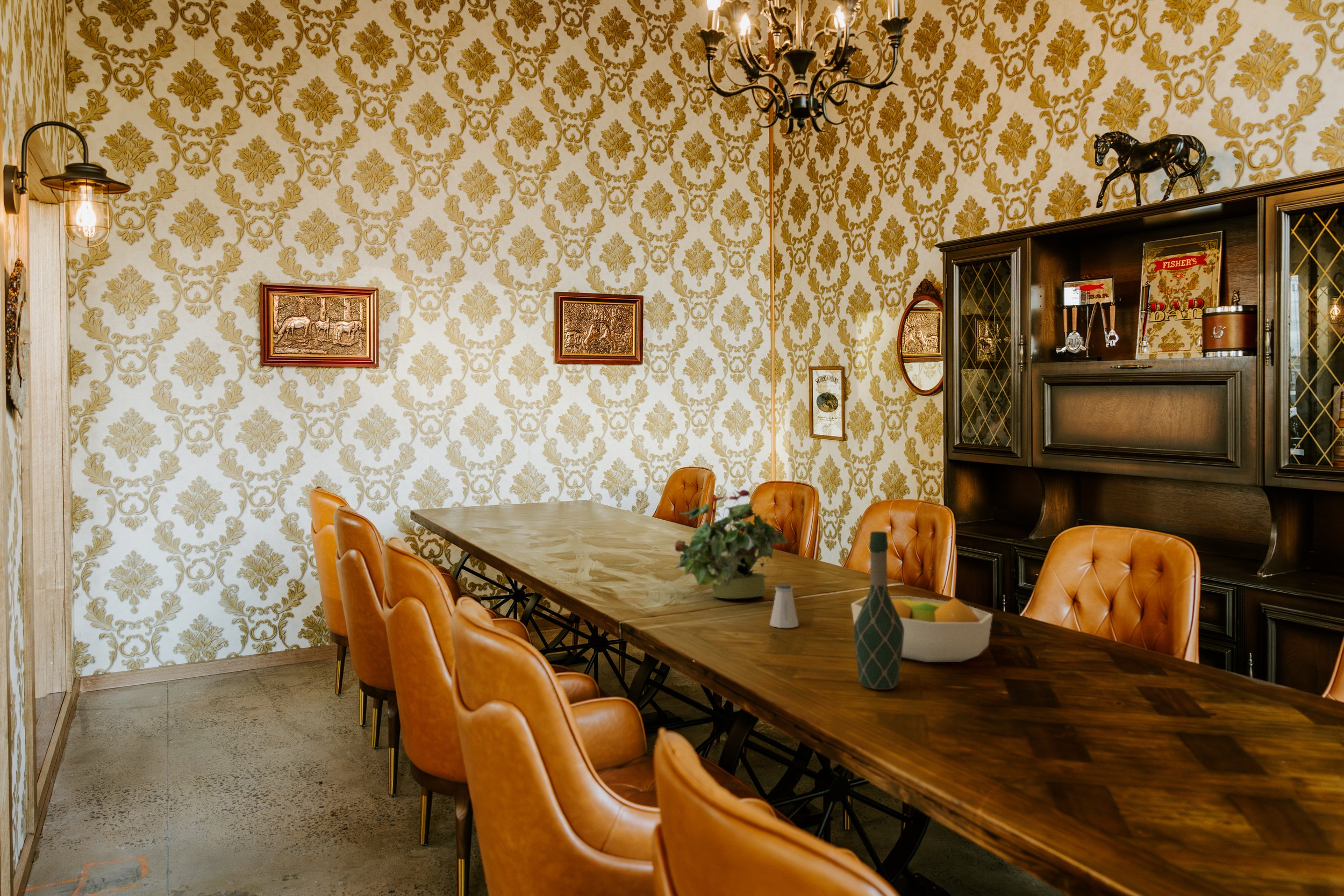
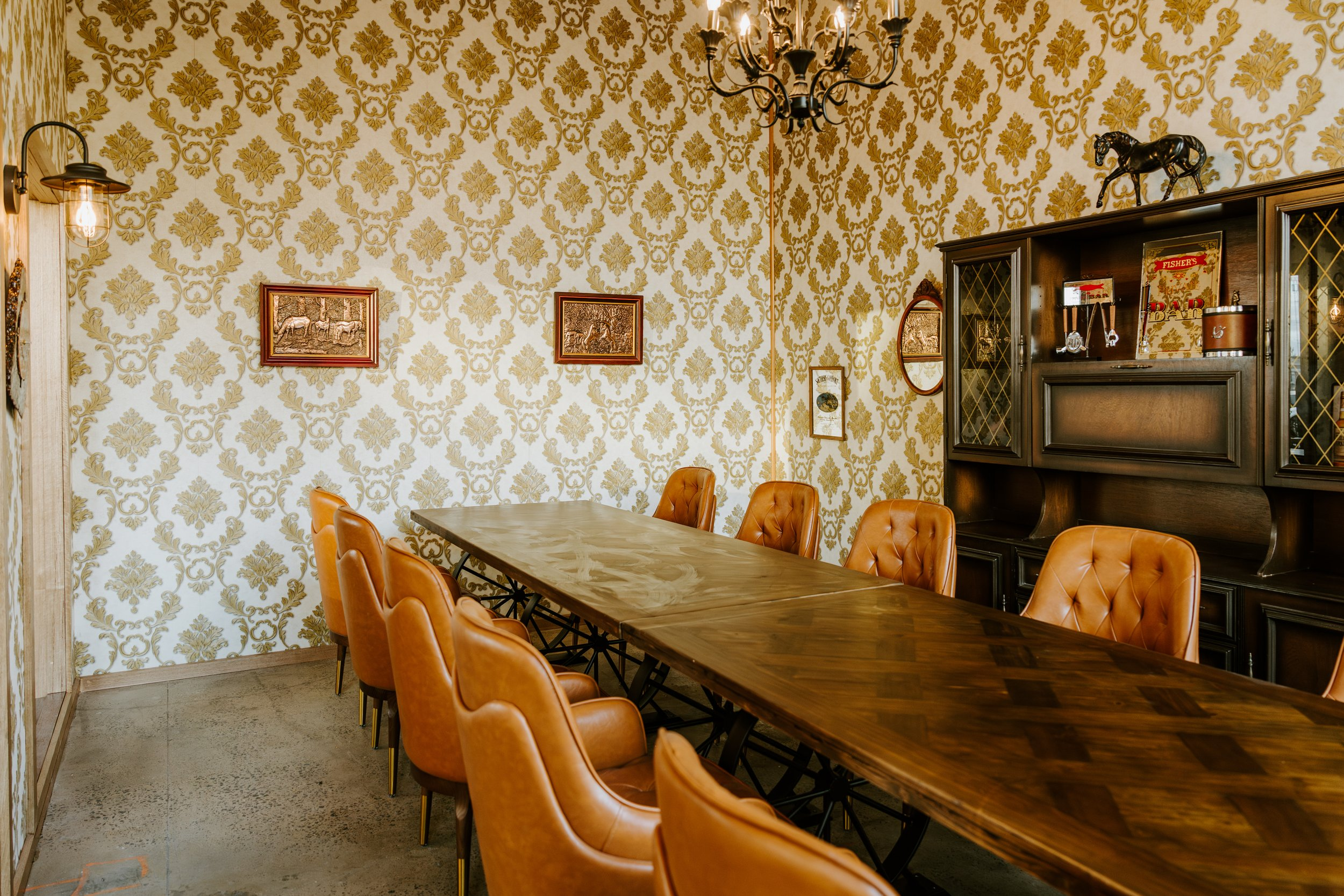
- saltshaker (784, 605)
- wine bottle (878, 608)
- fruit bowl (919, 620)
- potted plant (725, 543)
